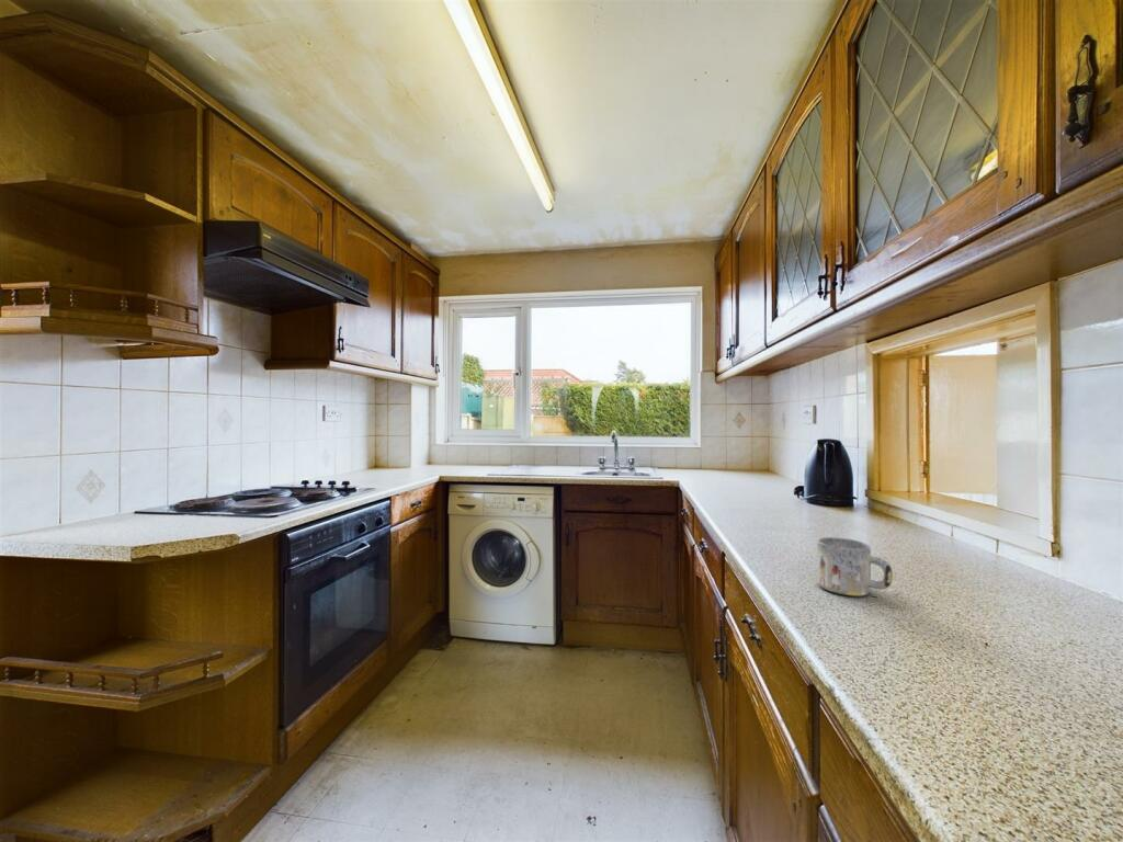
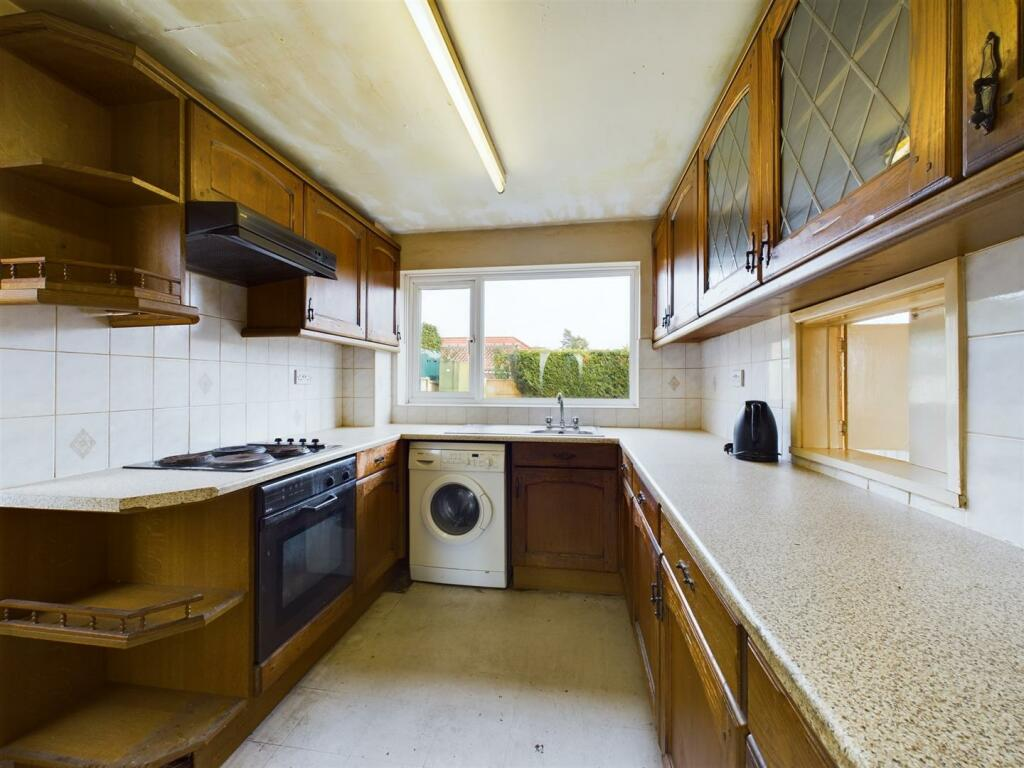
- mug (853, 567)
